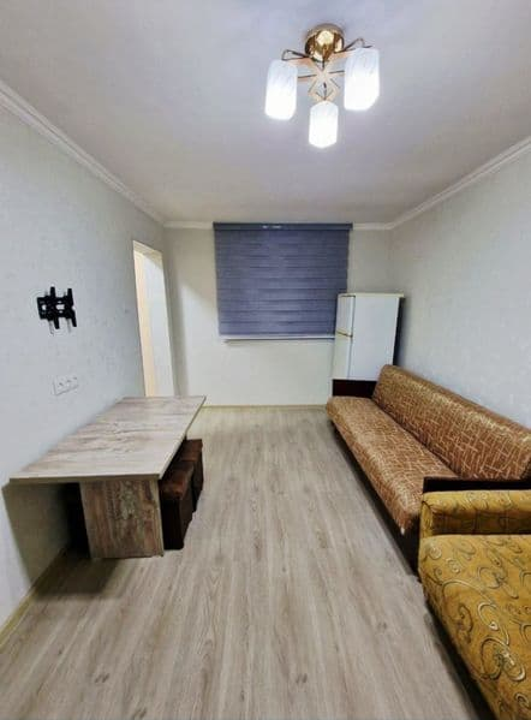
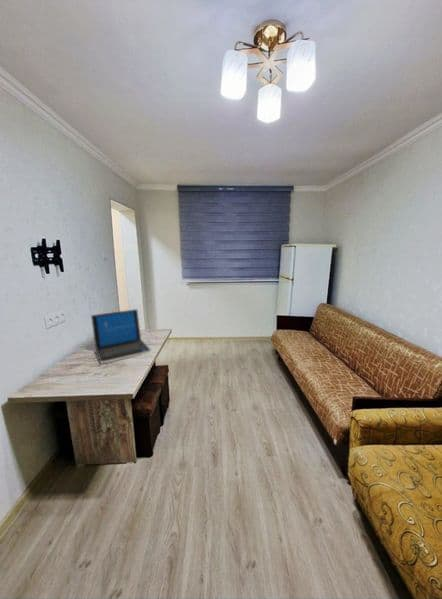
+ laptop (120, 333)
